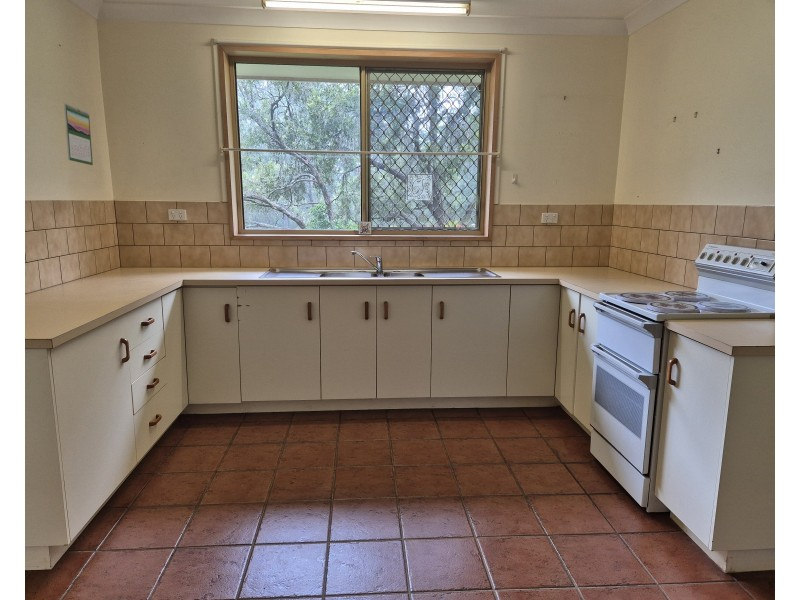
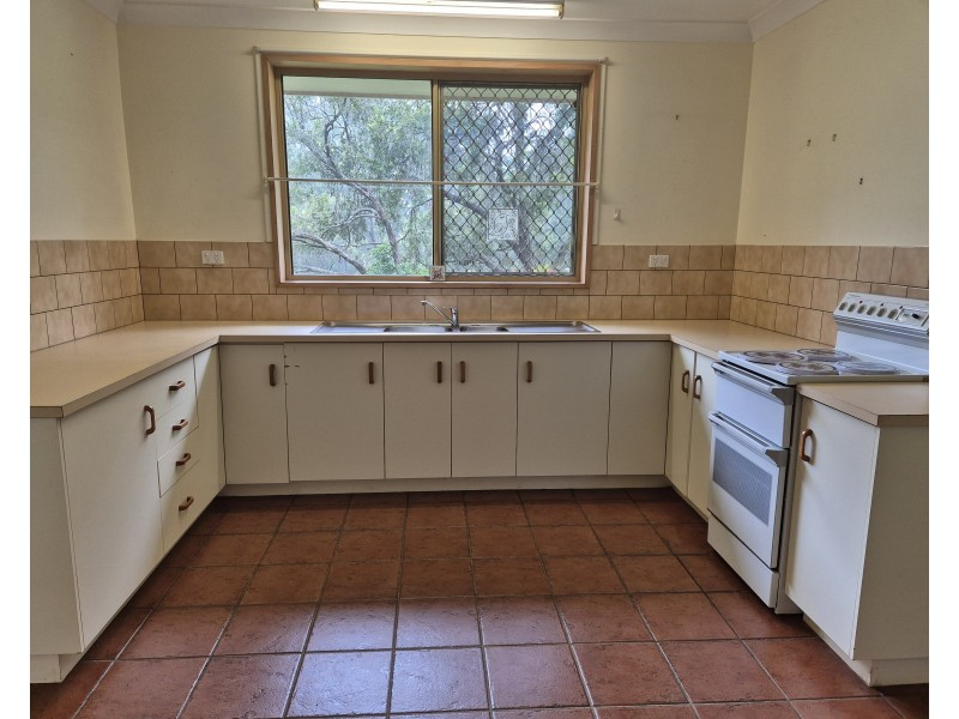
- calendar (79, 135)
